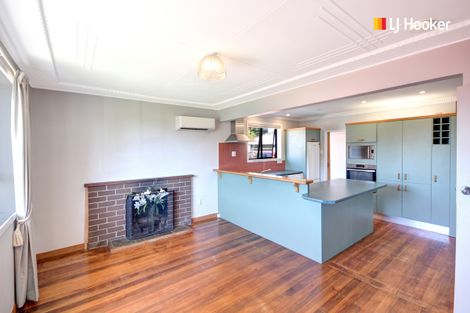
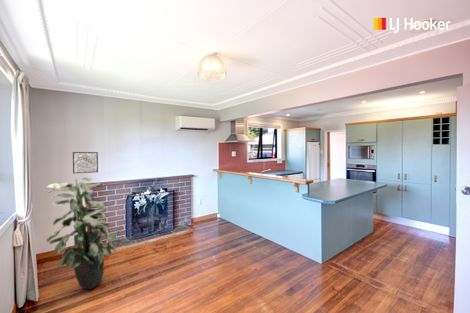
+ indoor plant (83, 232)
+ wall art (85, 162)
